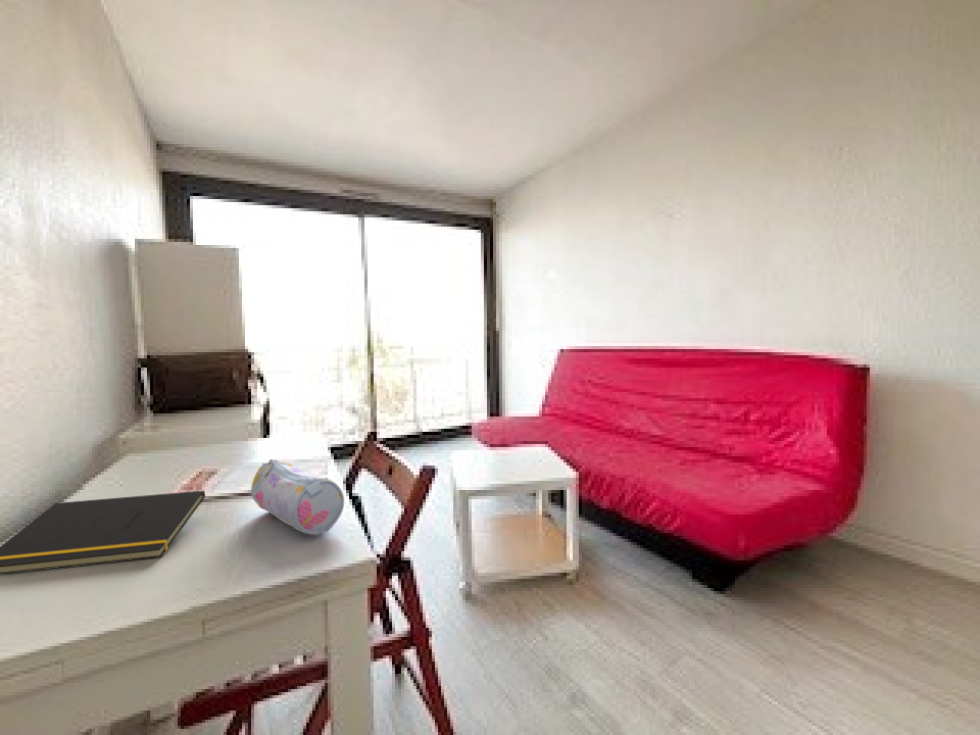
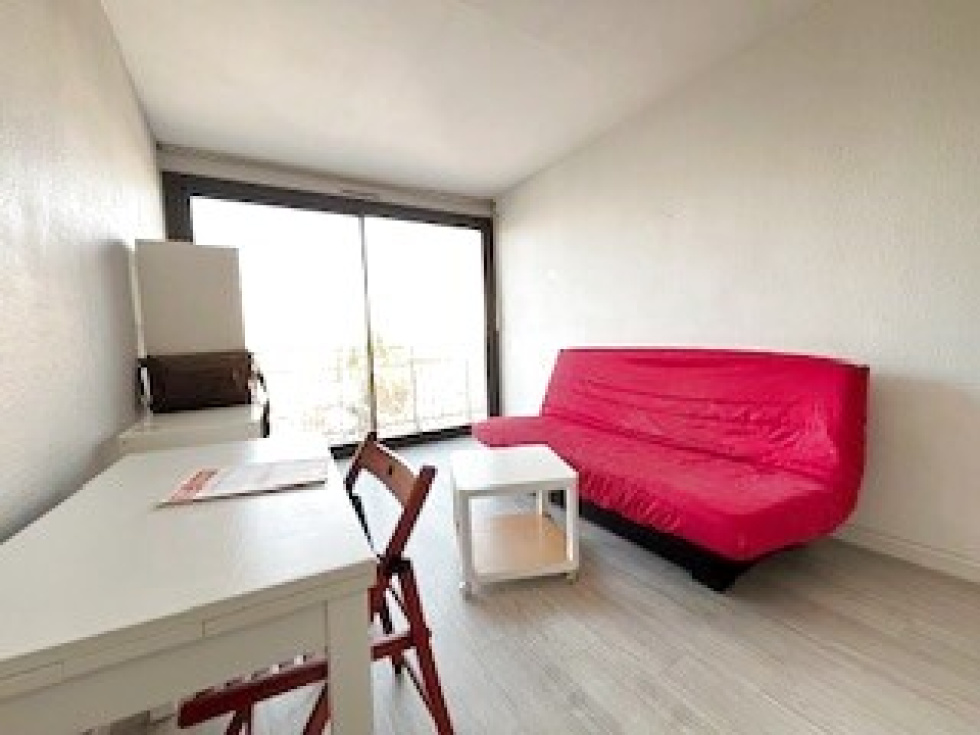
- notepad (104, 527)
- pencil case (295, 493)
